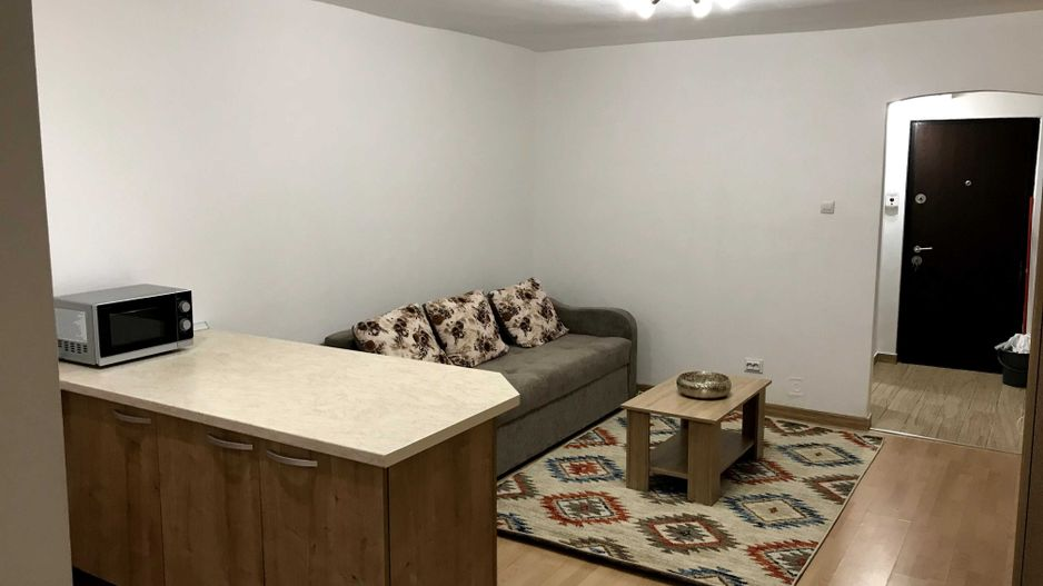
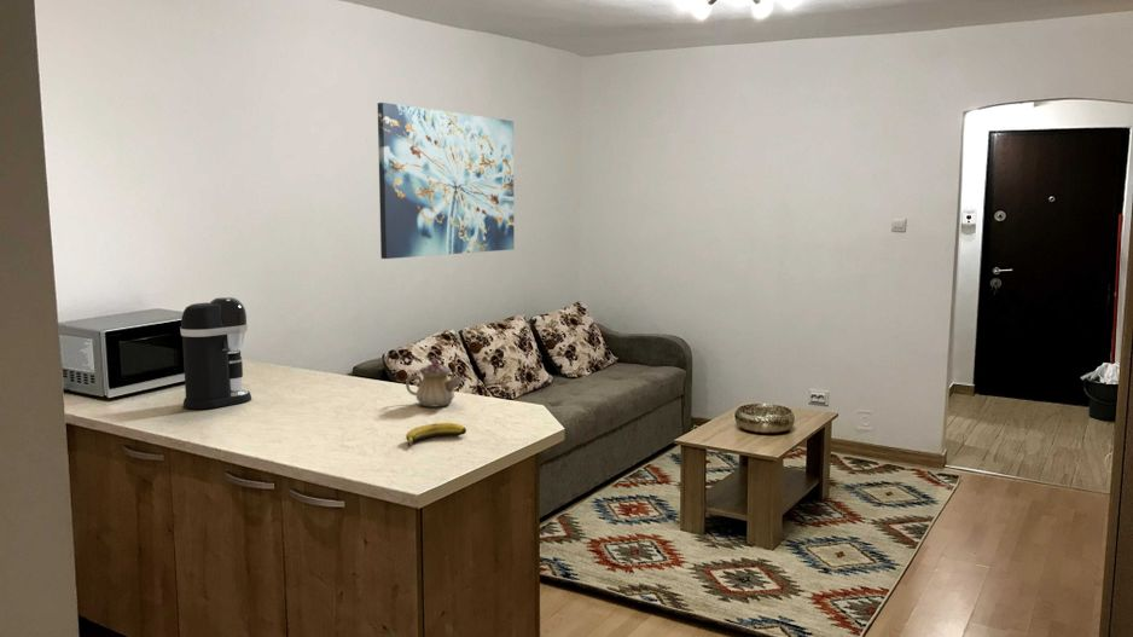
+ coffee maker (215, 349)
+ teapot (432, 380)
+ banana (430, 433)
+ wall art (453, 184)
